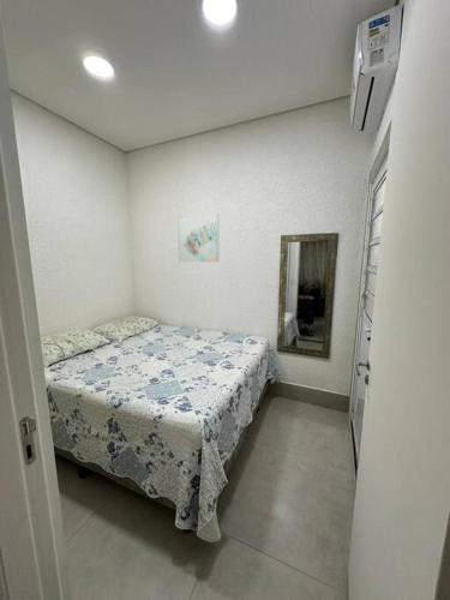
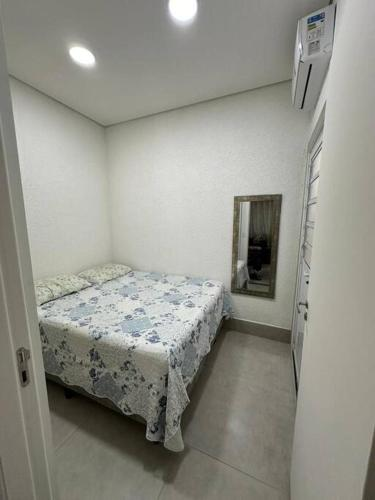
- wall art (197, 239)
